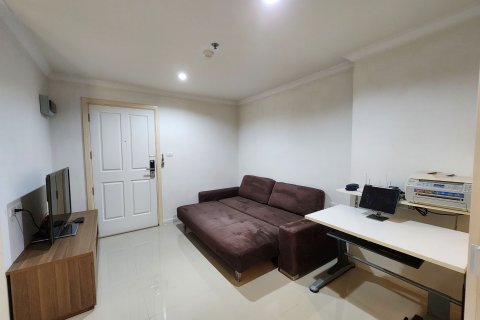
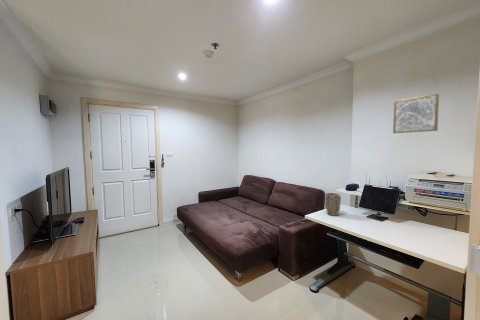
+ plant pot (332, 204)
+ wall art (414, 115)
